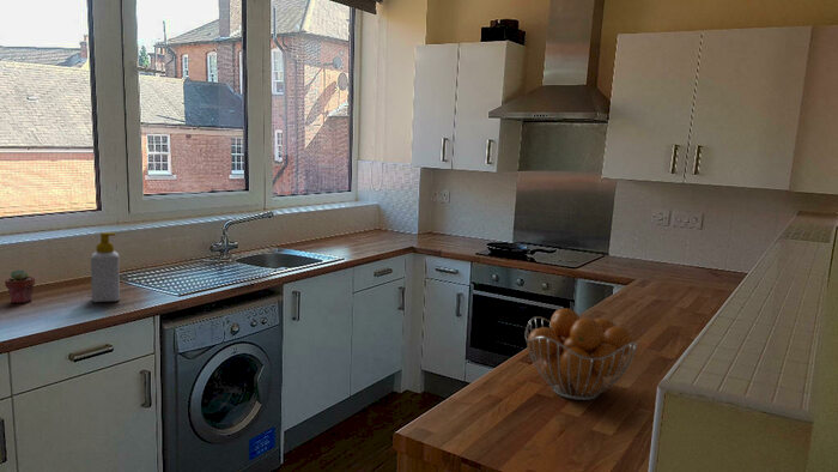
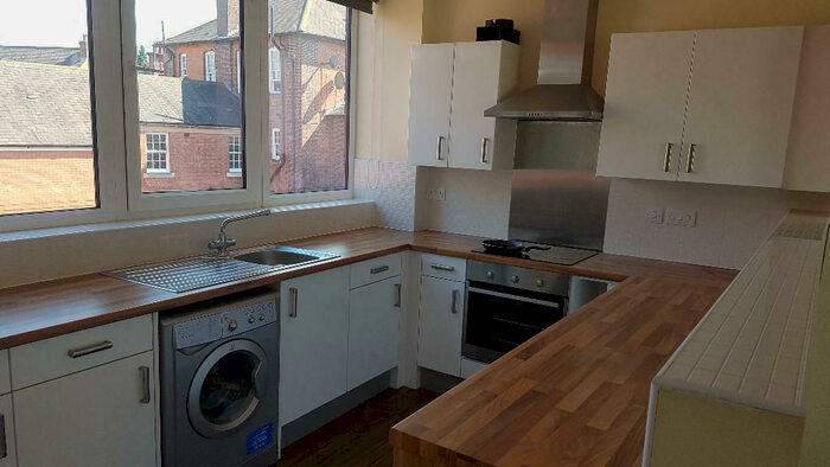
- potted succulent (20, 285)
- soap bottle (105, 266)
- fruit basket (578, 352)
